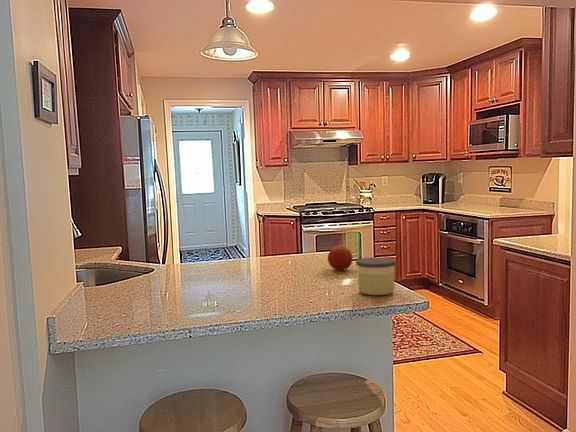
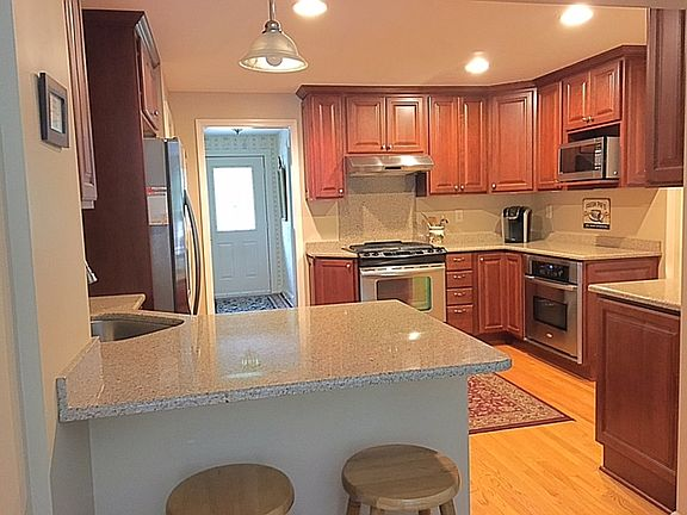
- candle (376, 276)
- fruit (340, 257)
